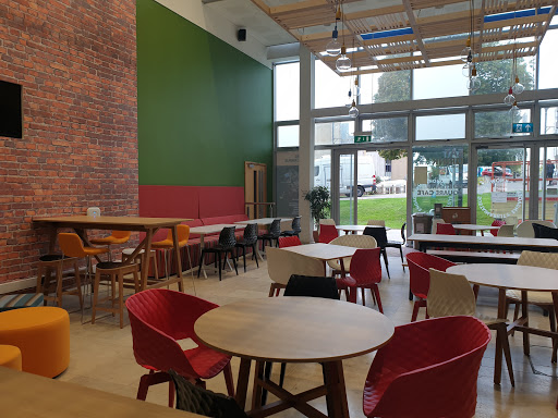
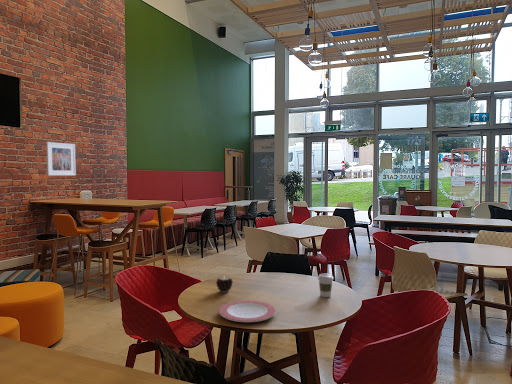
+ plate (247, 311)
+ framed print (61, 159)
+ candle (224, 283)
+ coffee cup (325, 285)
